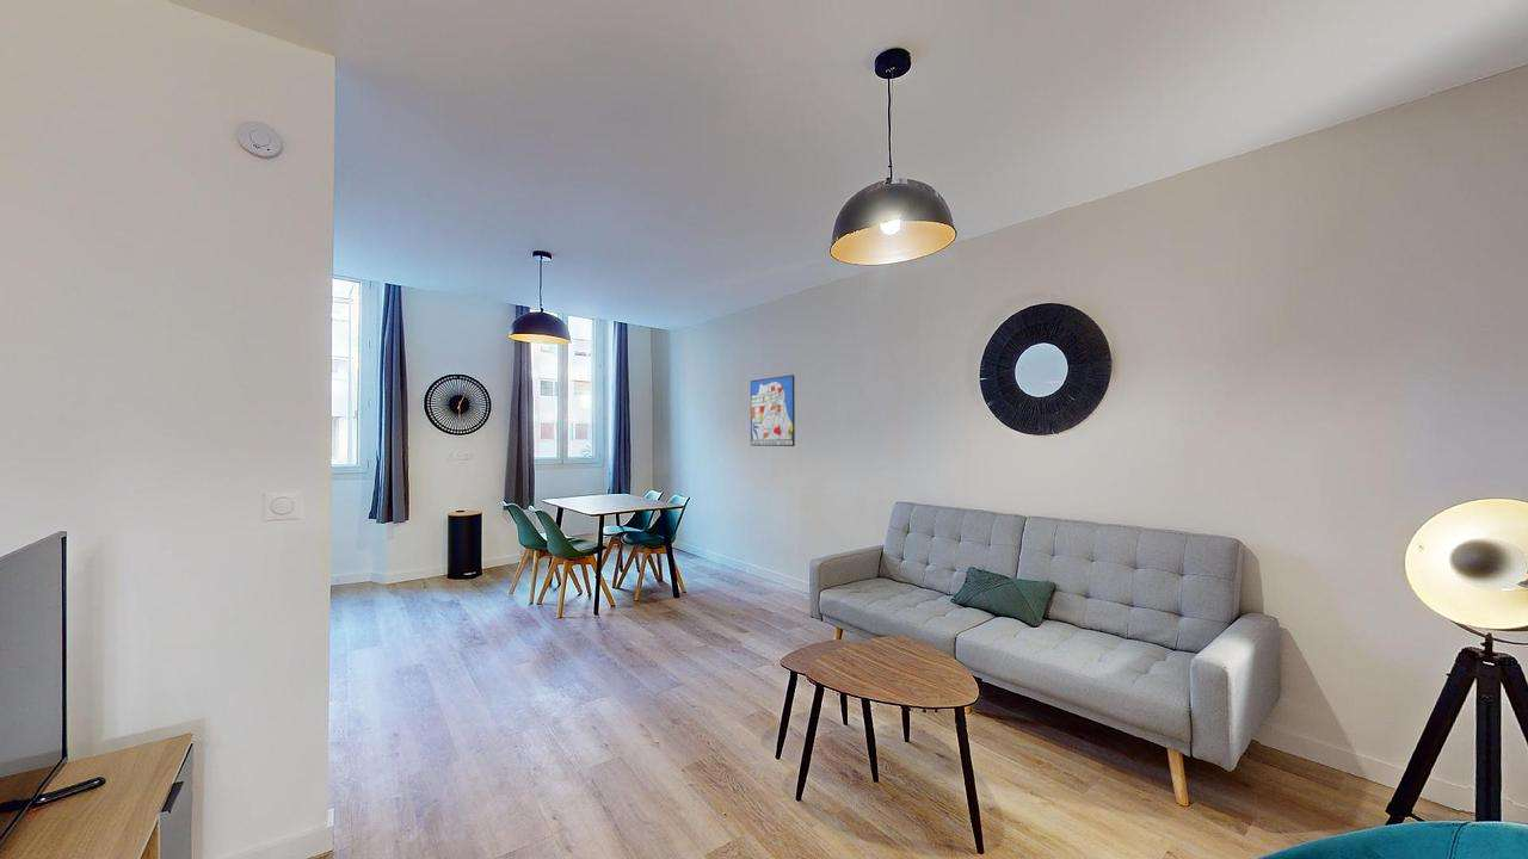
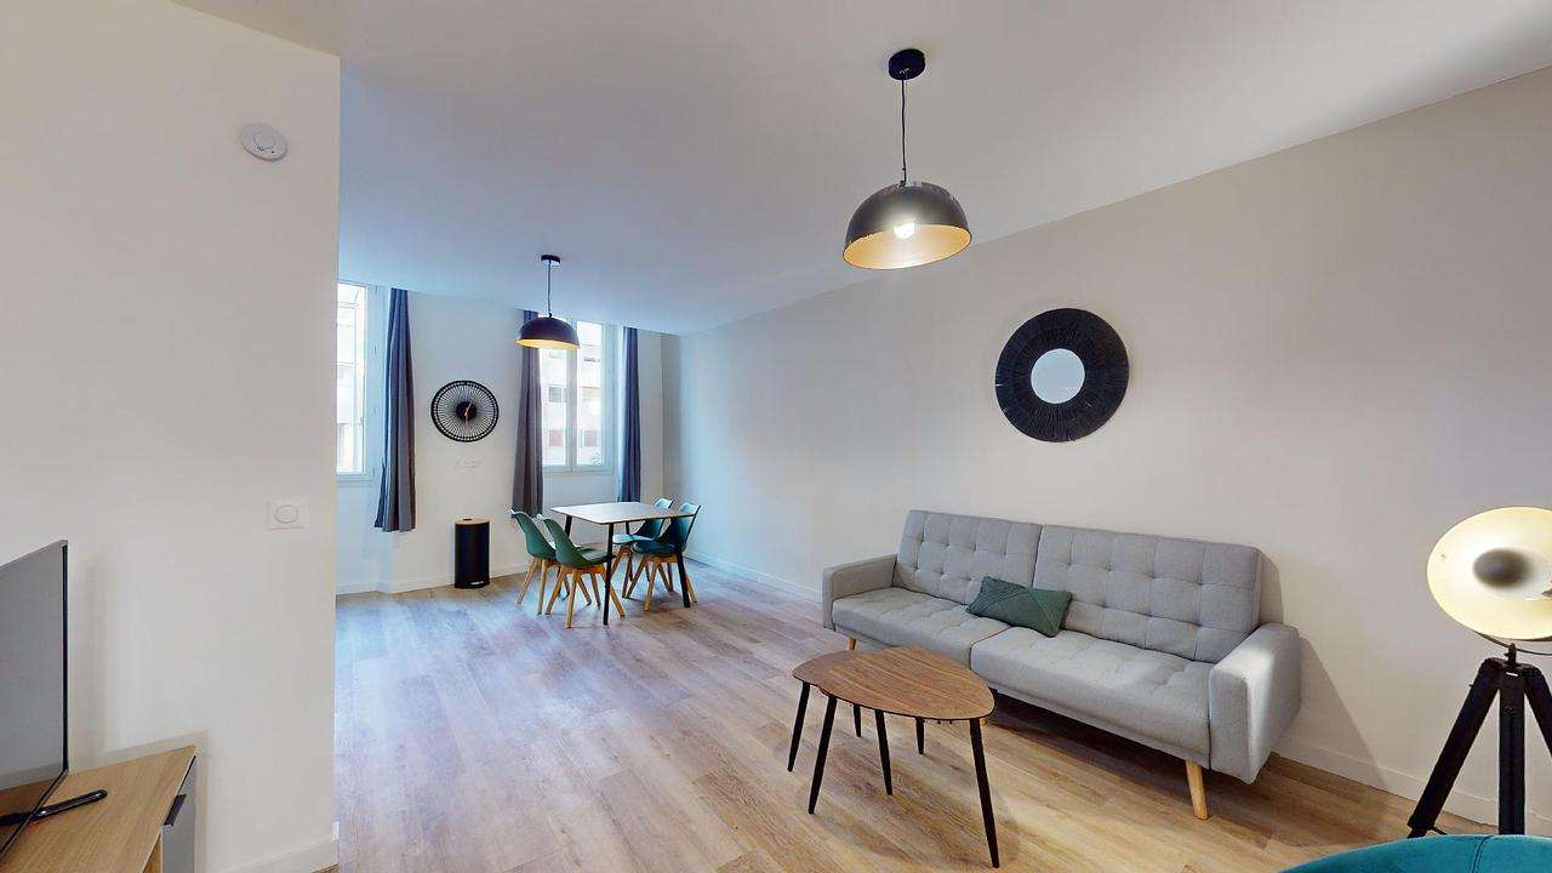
- wall art (771, 412)
